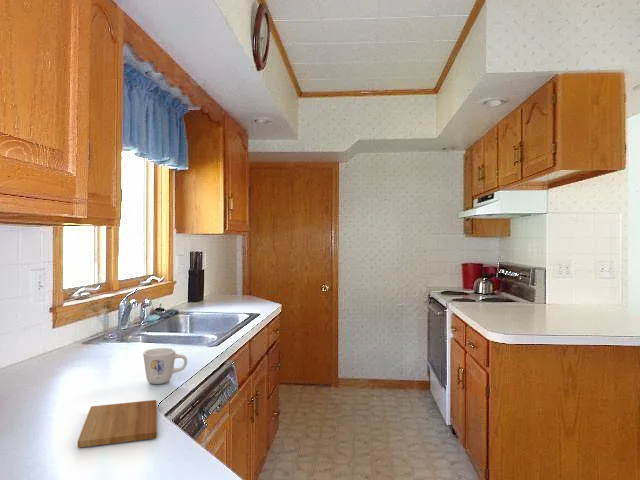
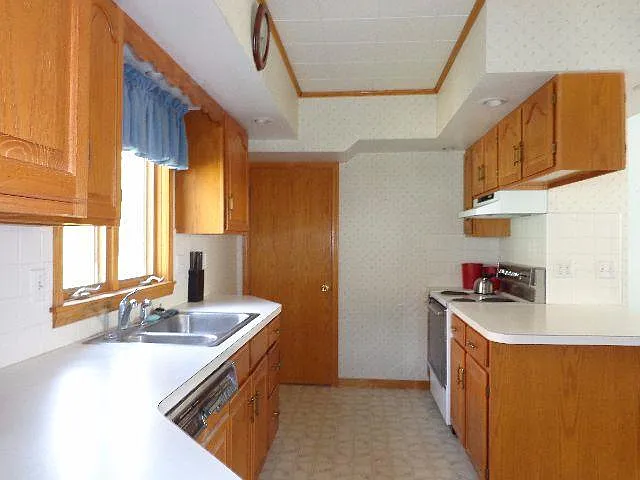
- mug (165, 366)
- cutting board (121, 421)
